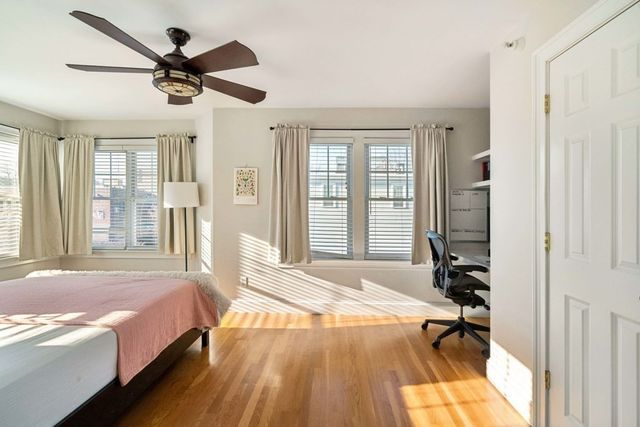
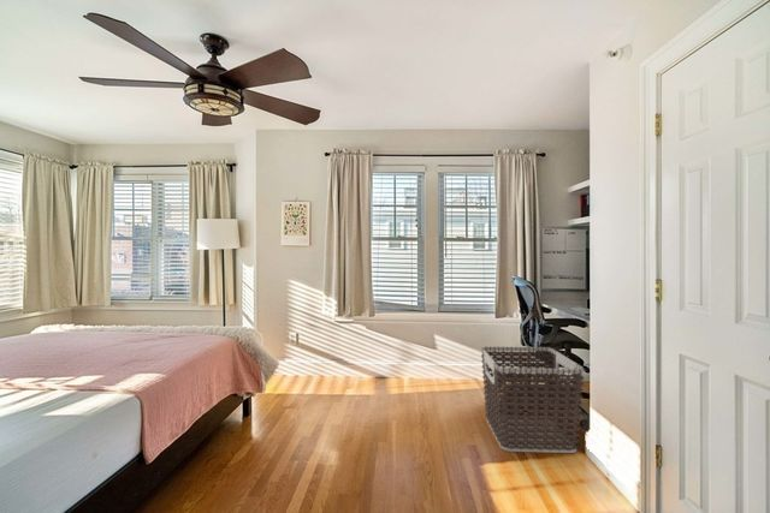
+ clothes hamper (527, 394)
